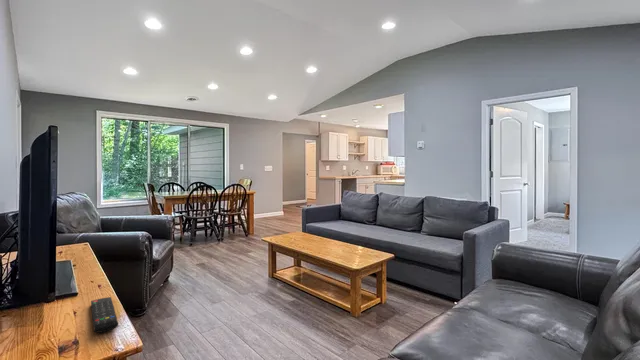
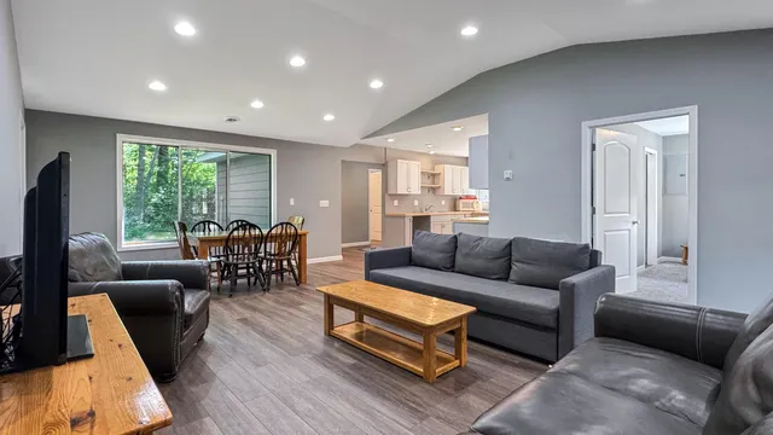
- remote control (103, 313)
